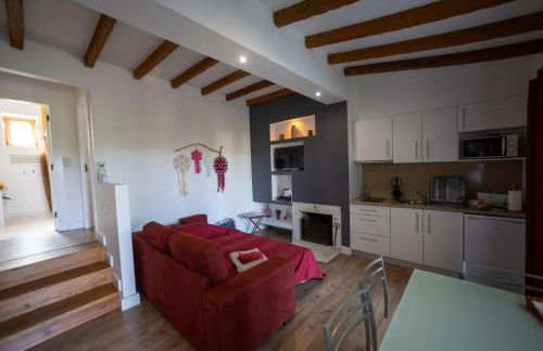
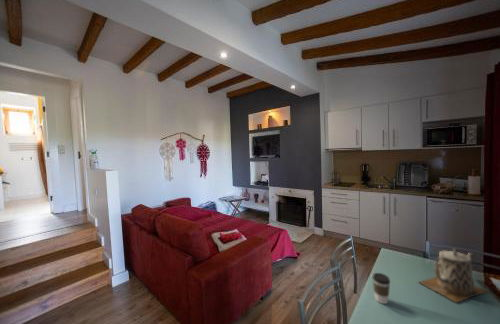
+ teapot (451, 267)
+ coffee cup (381, 288)
